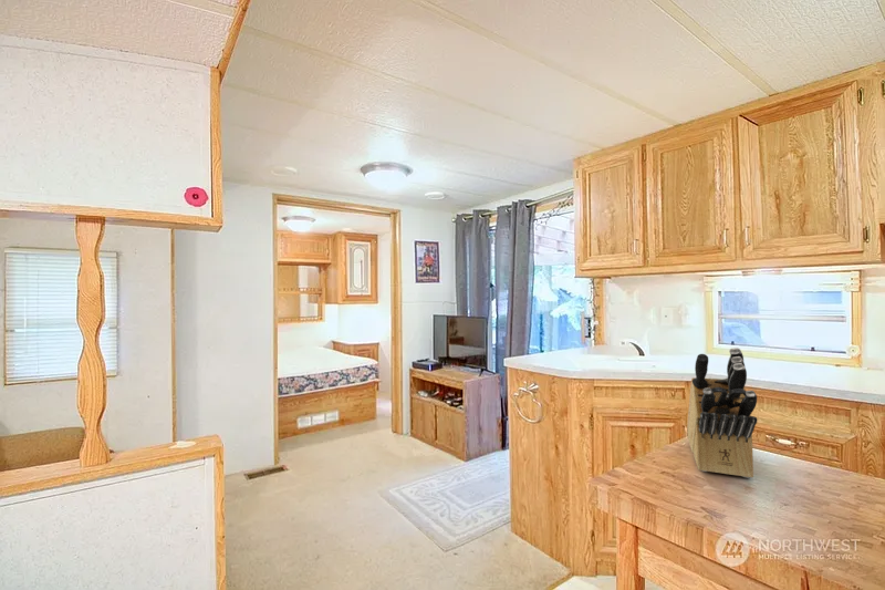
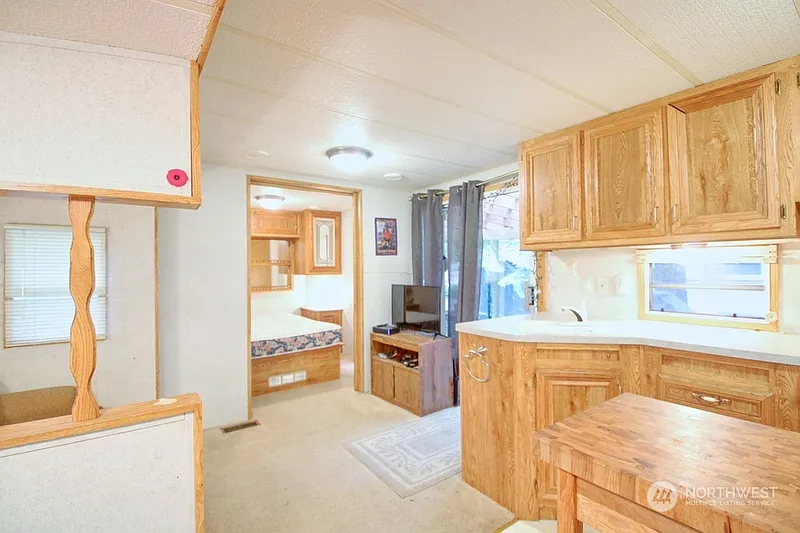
- knife block (717, 402)
